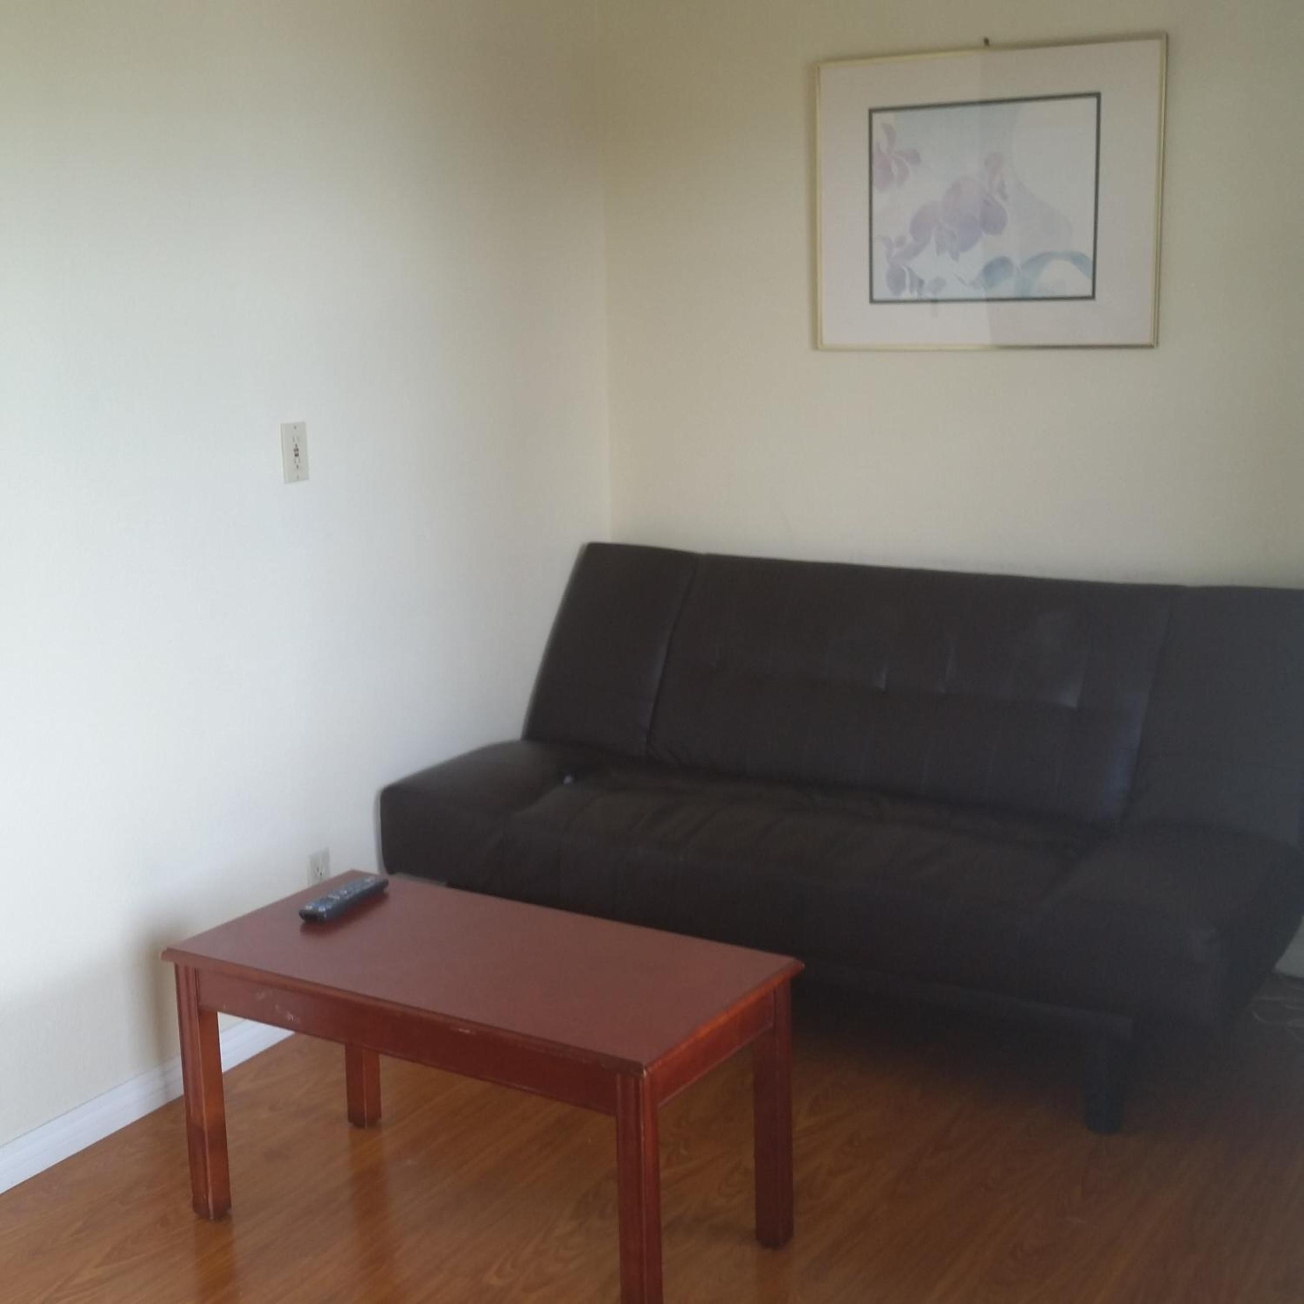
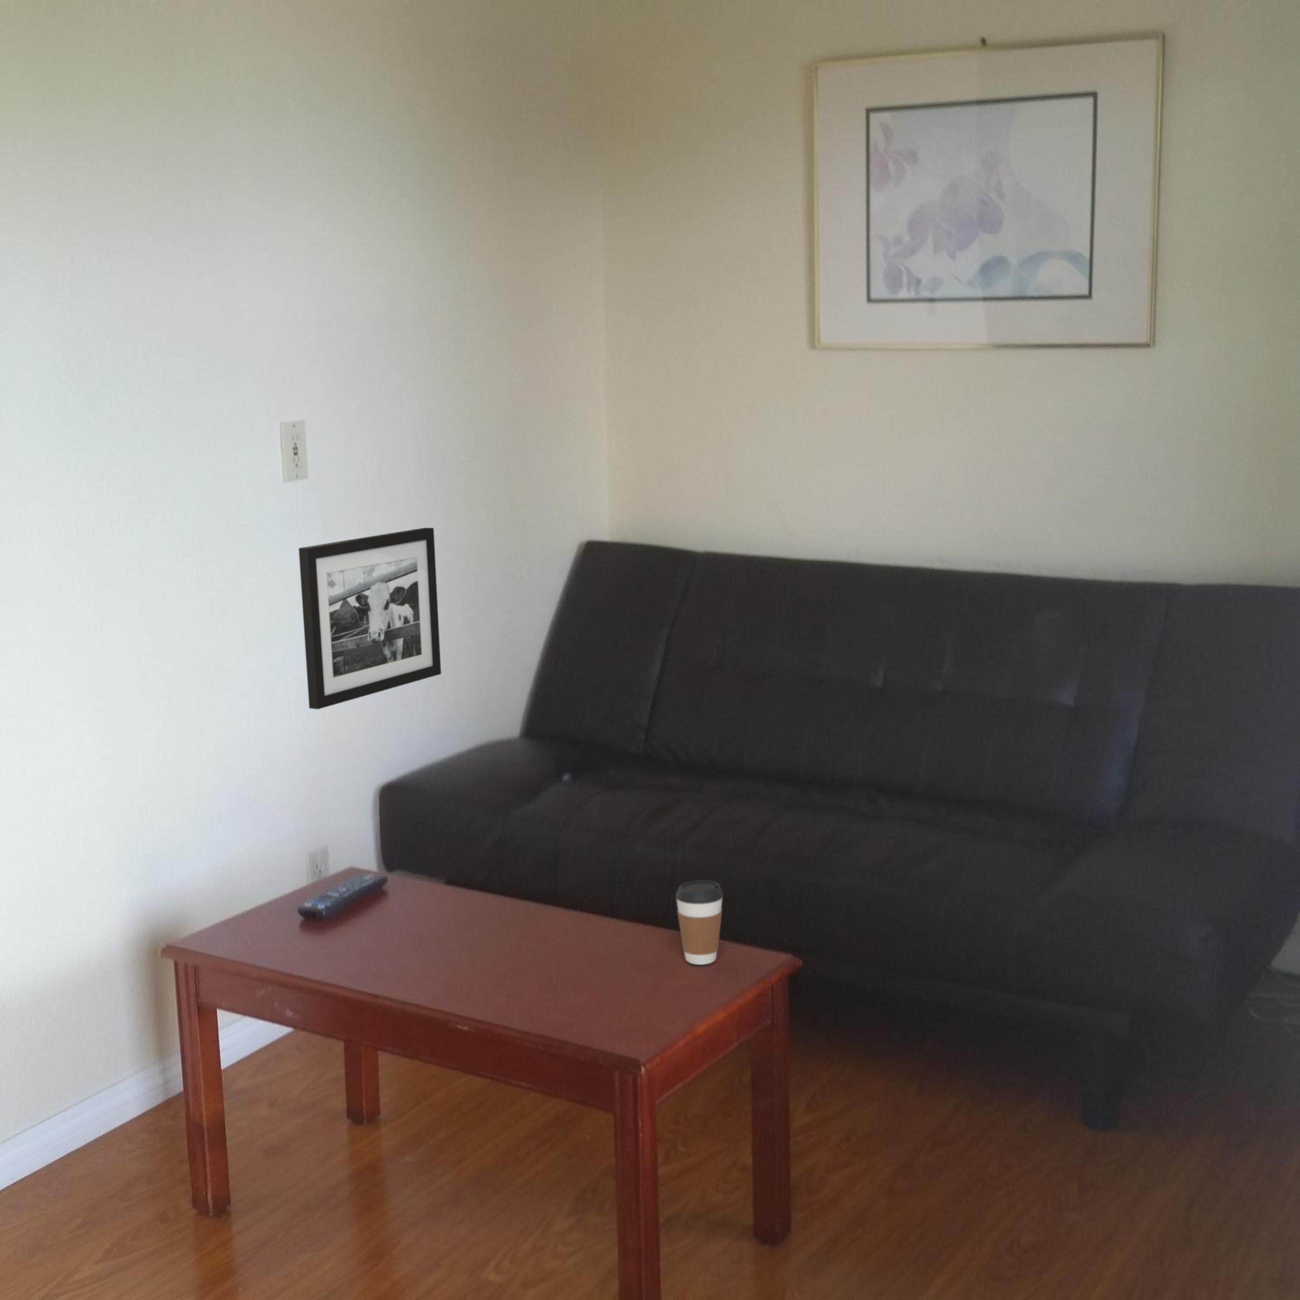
+ coffee cup (700, 923)
+ picture frame (374, 614)
